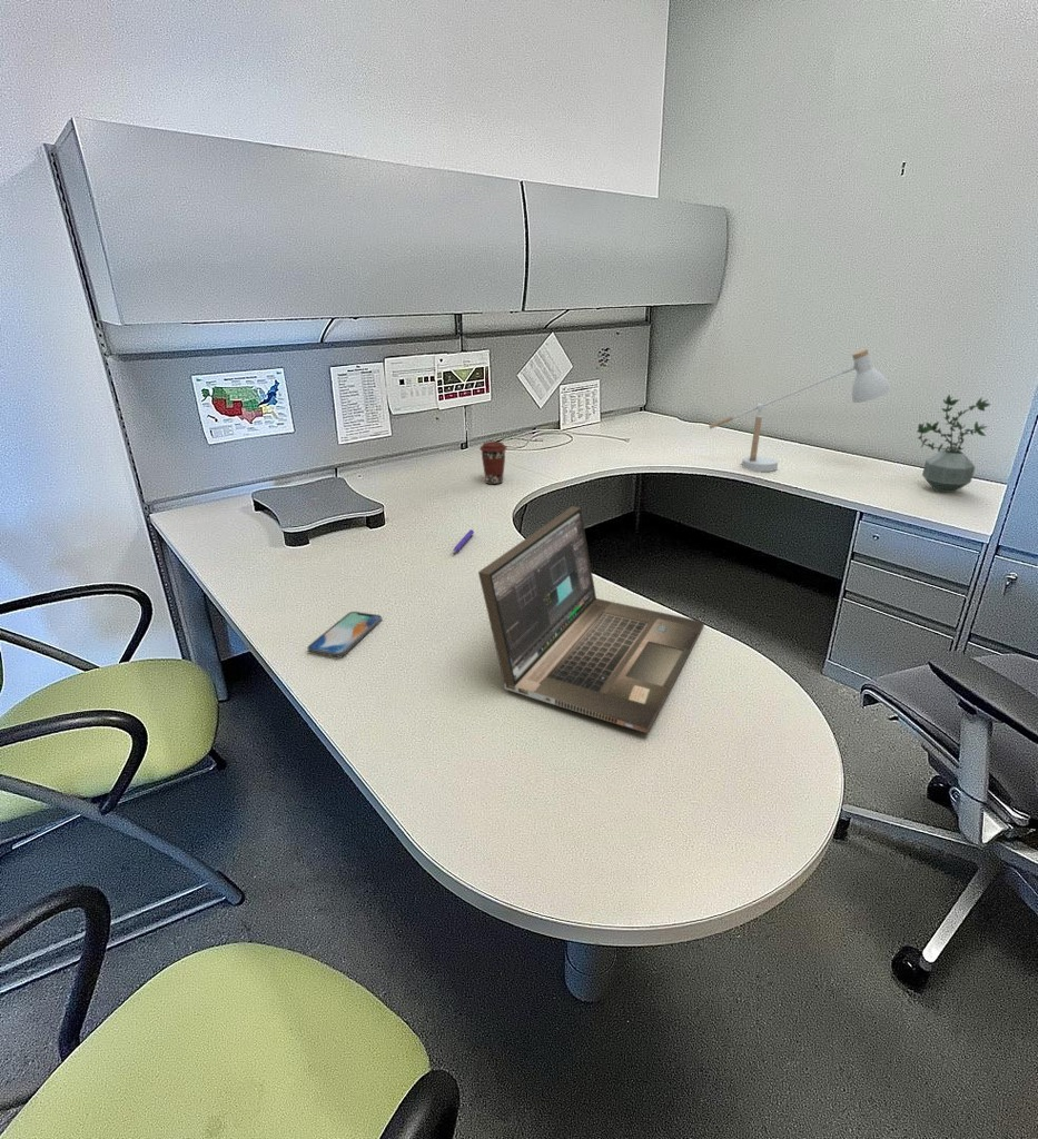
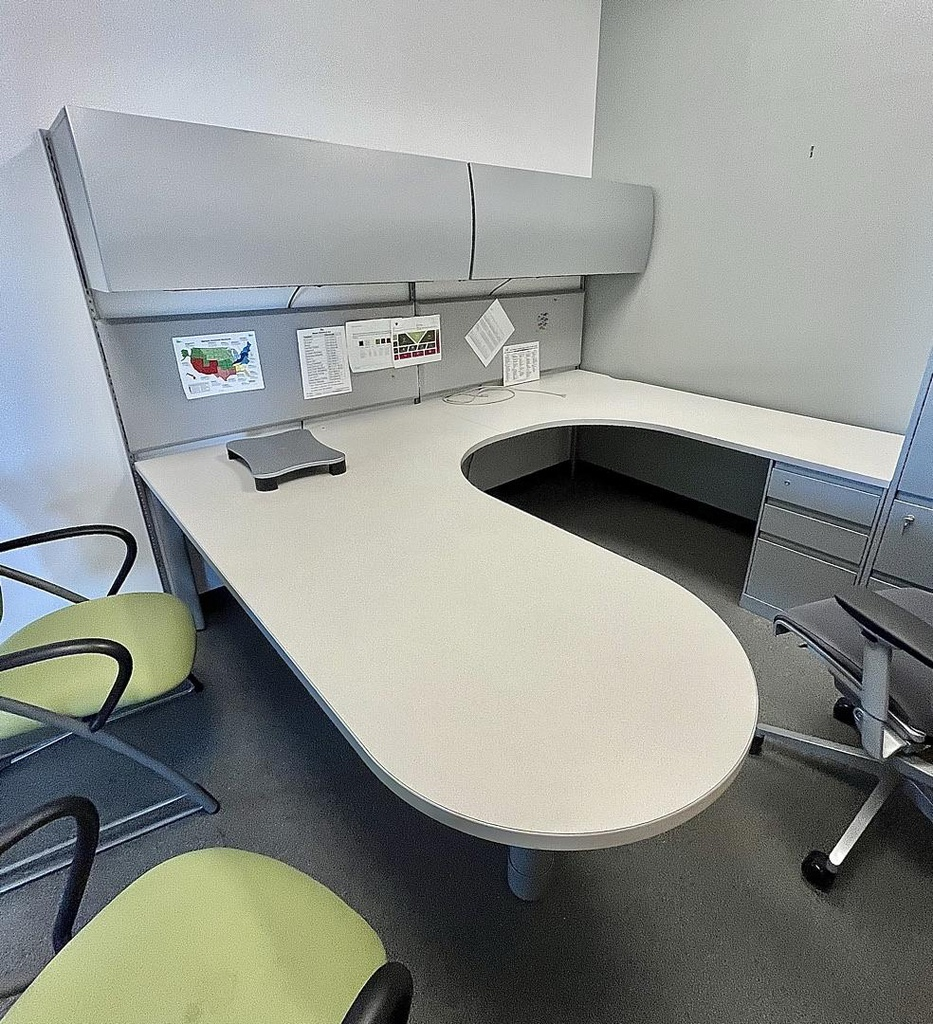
- pen (463, 541)
- coffee cup (493, 463)
- potted plant (948, 442)
- laptop (603, 602)
- smartphone (346, 632)
- desk lamp (787, 396)
